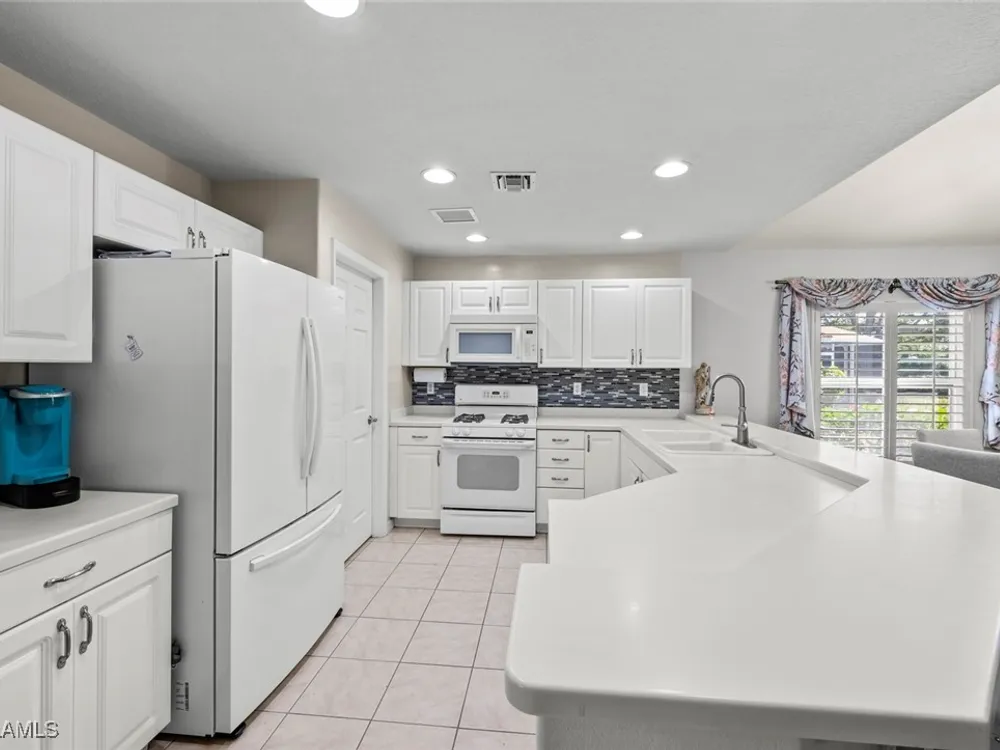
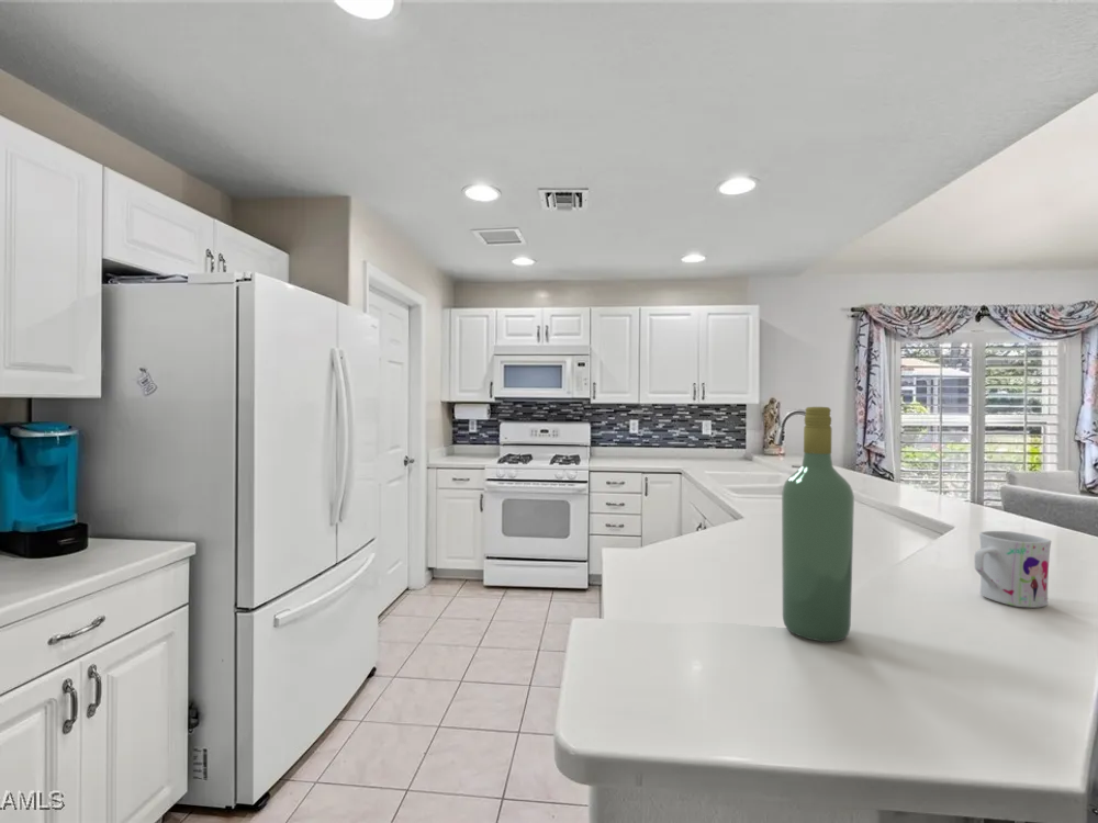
+ mug (1006, 568)
+ wine bottle (817, 519)
